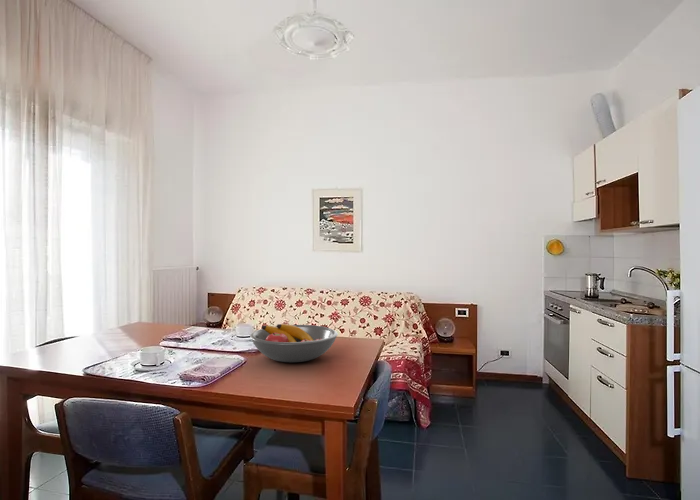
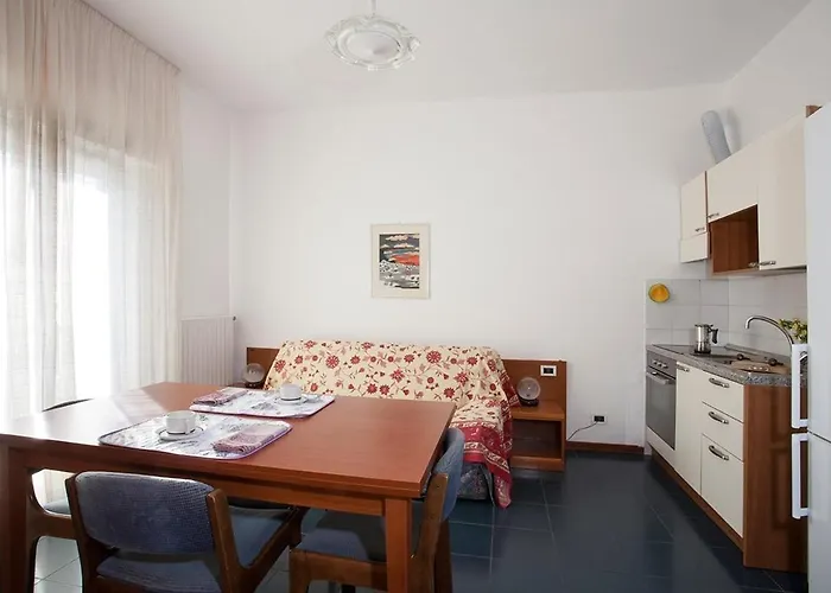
- fruit bowl (294, 342)
